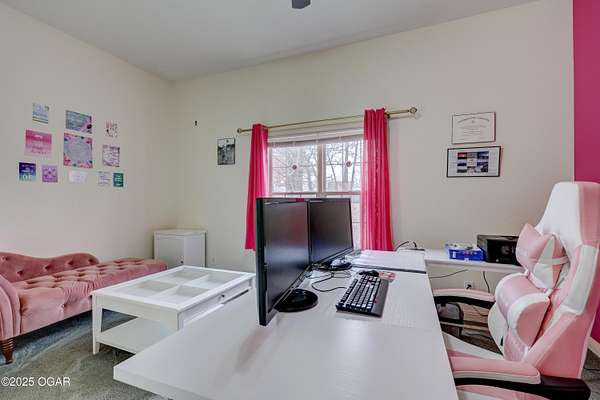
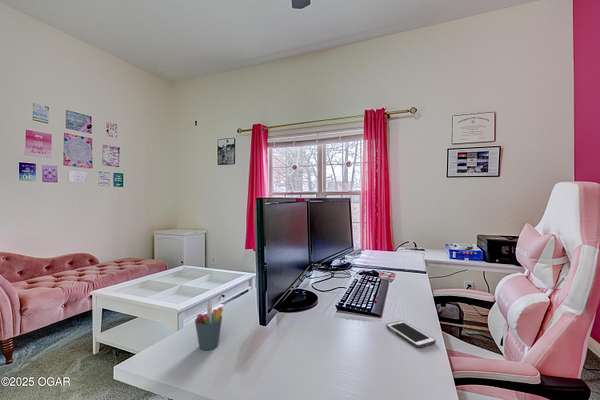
+ pen holder (209, 324)
+ cell phone (409, 333)
